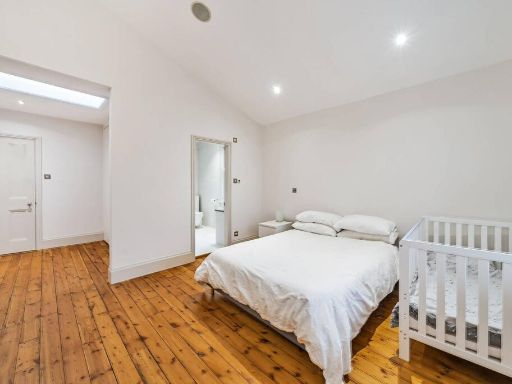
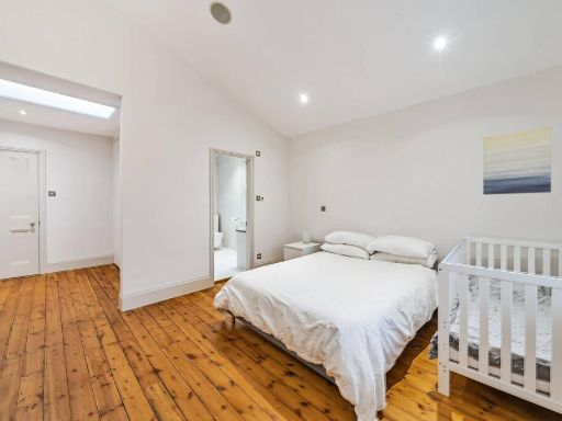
+ wall art (515, 162)
